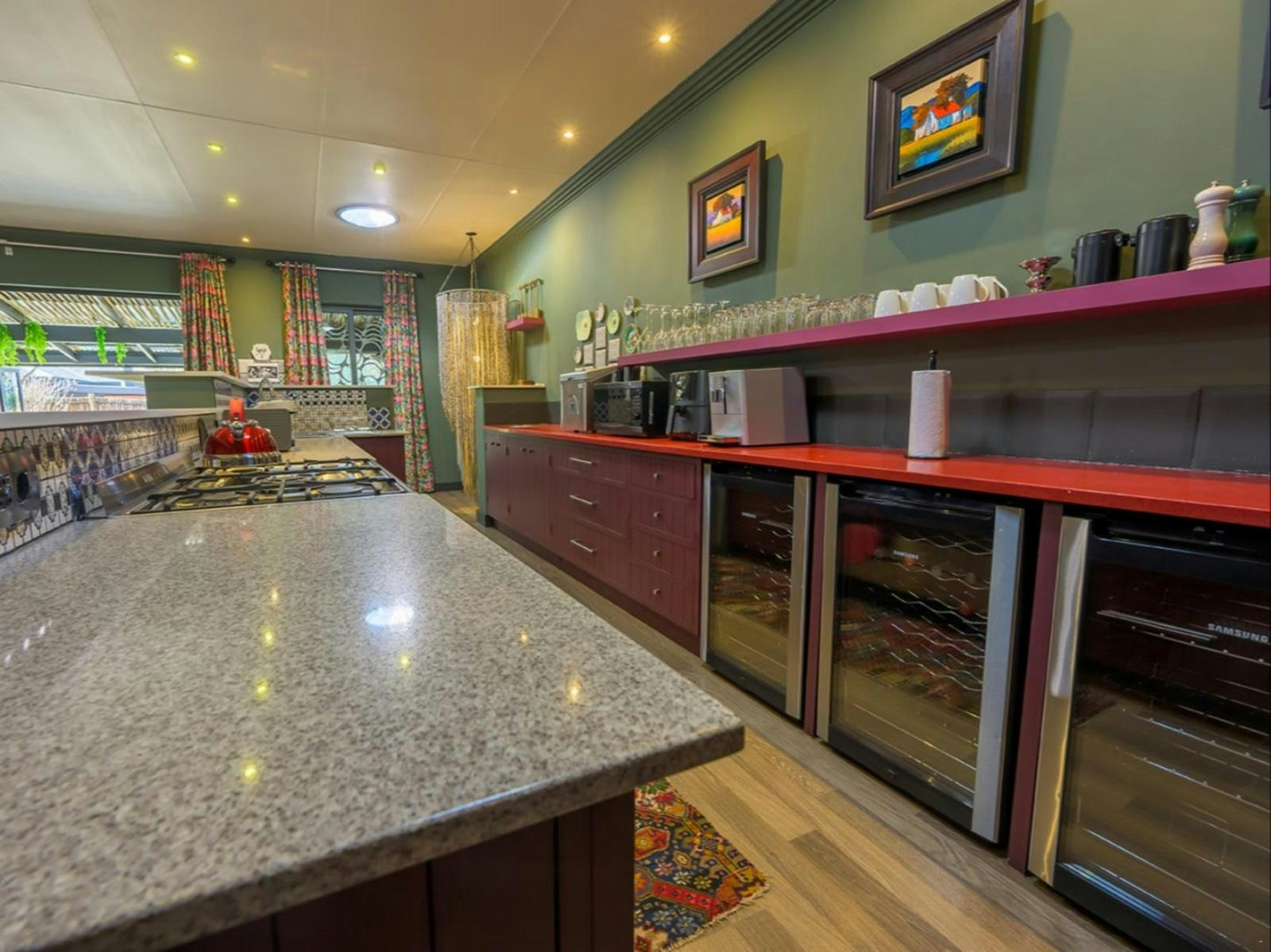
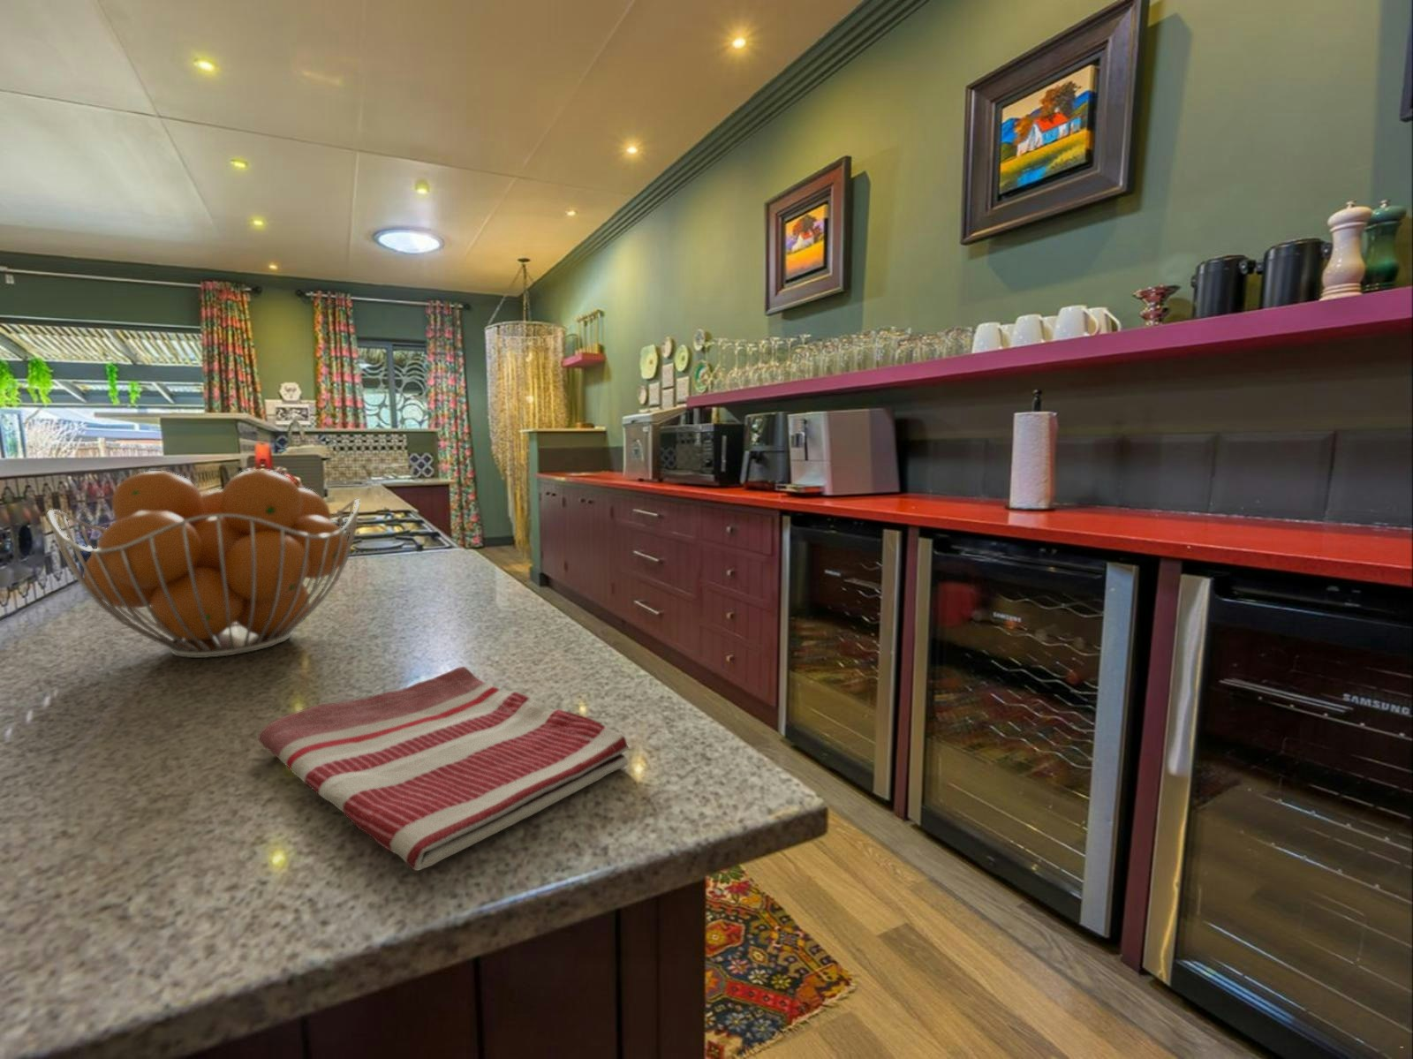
+ fruit basket (226, 556)
+ dish towel (444, 741)
